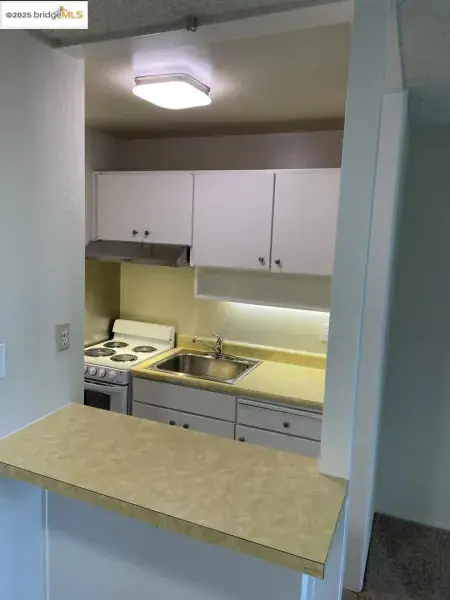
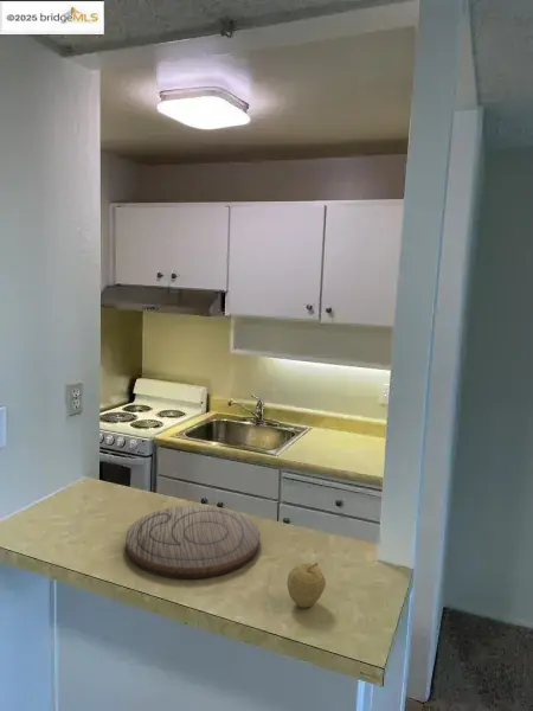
+ cutting board (193, 537)
+ fruit (306, 581)
